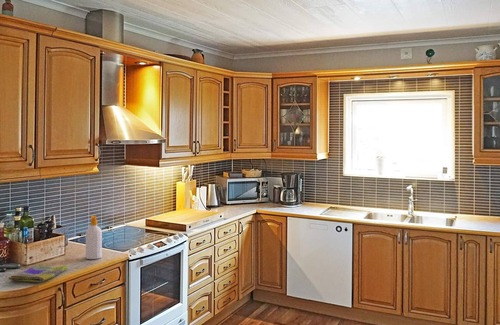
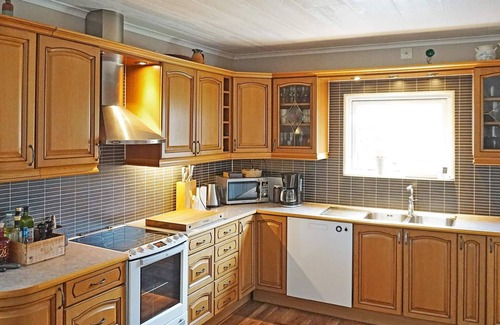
- soap bottle (93, 236)
- dish towel (39, 273)
